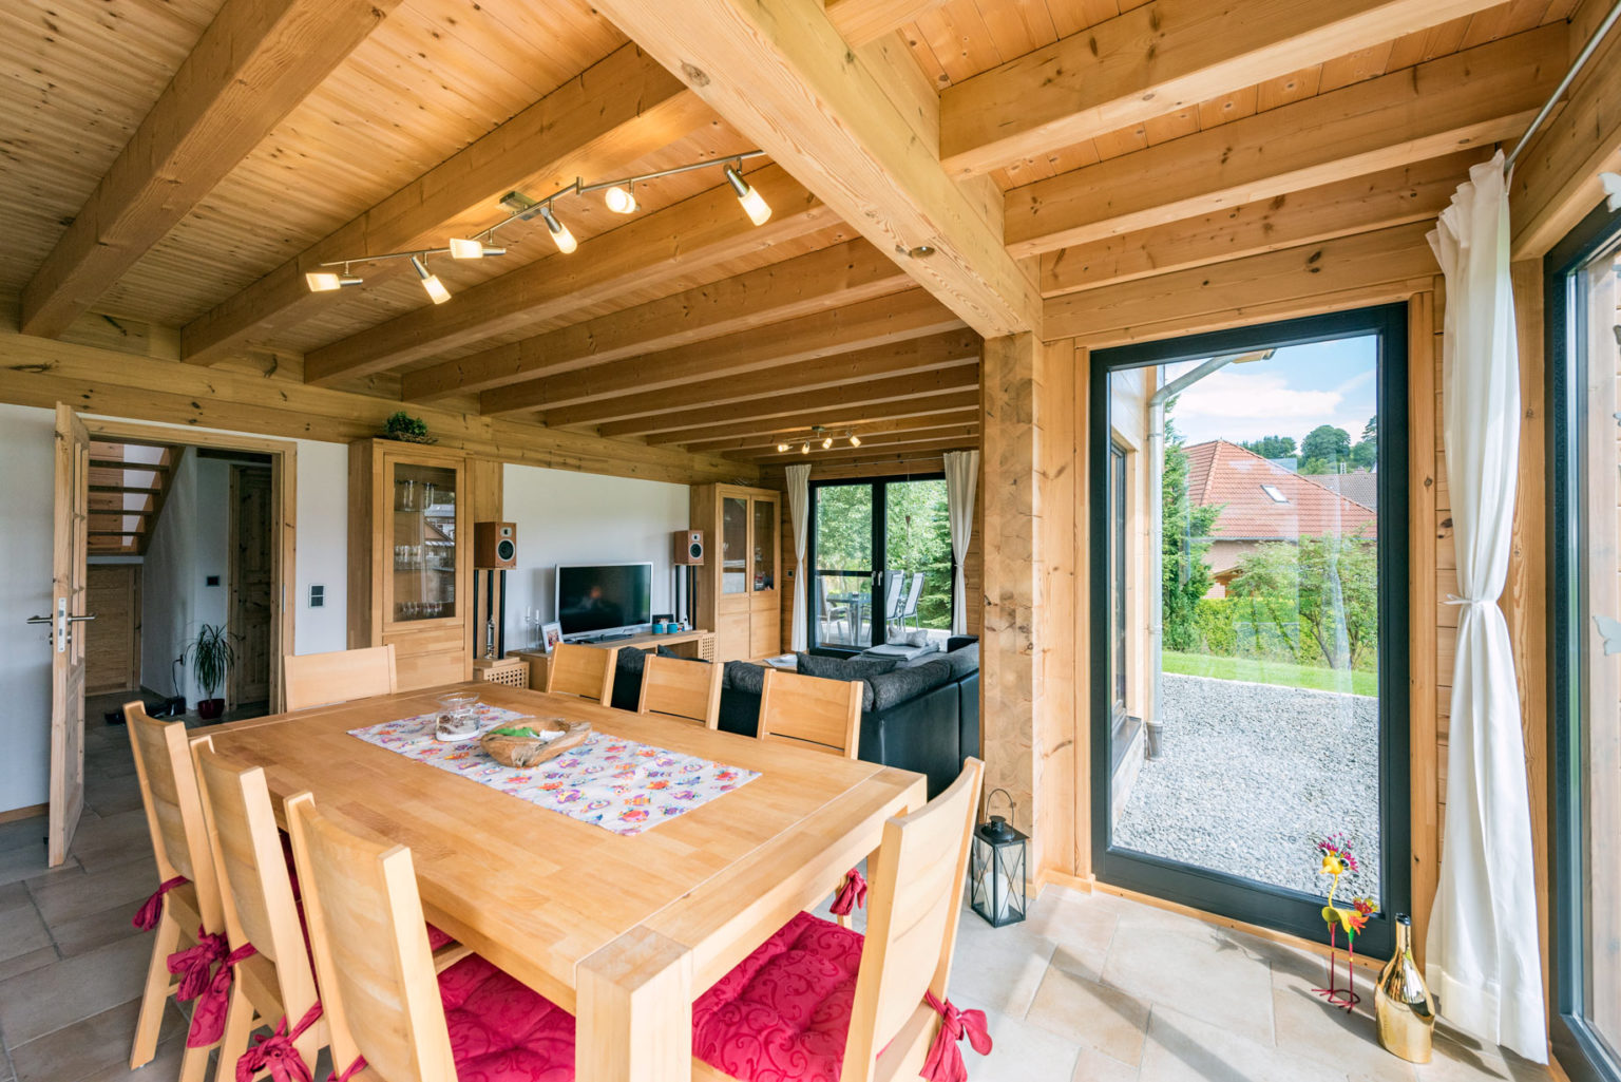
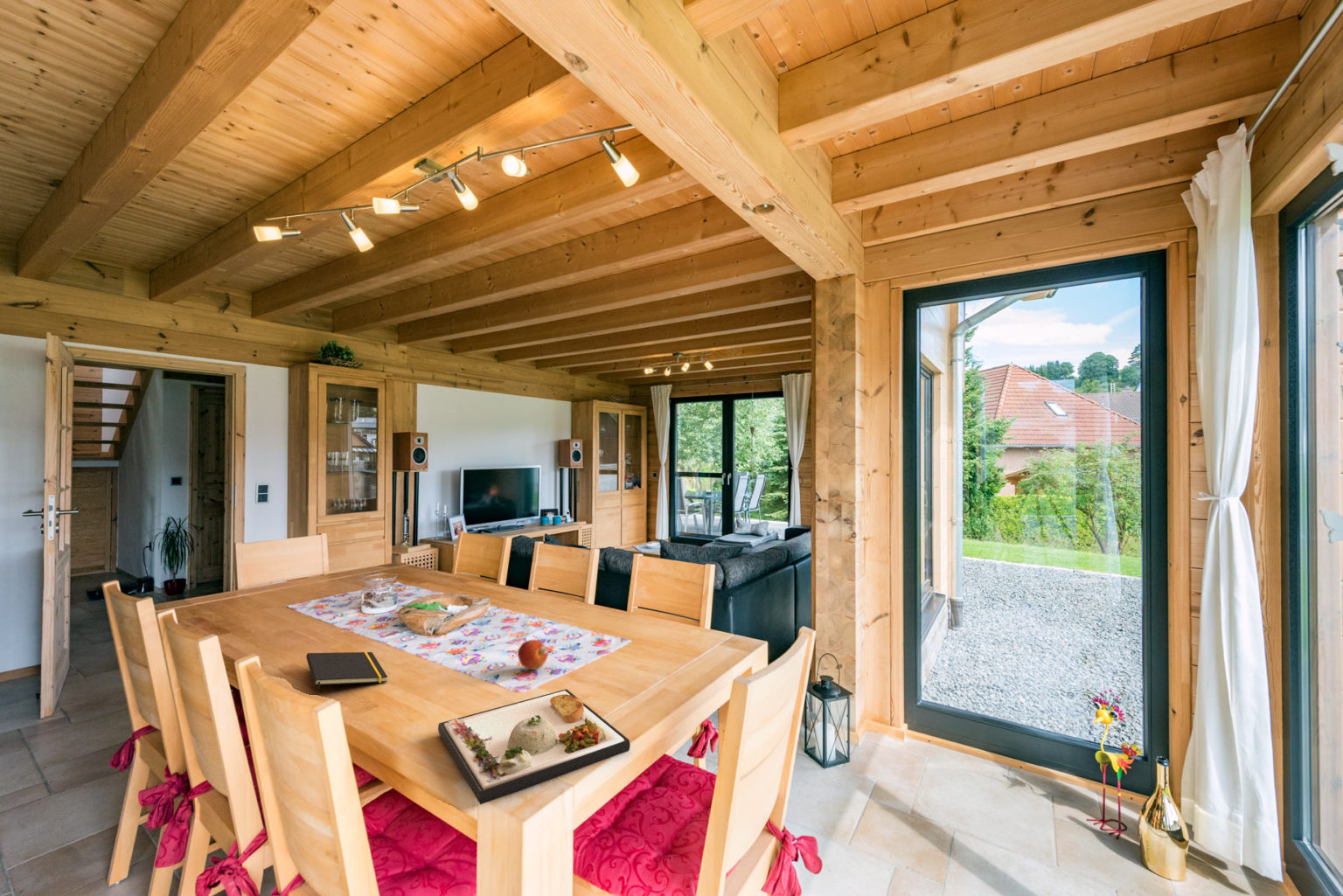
+ dinner plate (531, 725)
+ notepad (345, 667)
+ fruit (533, 655)
